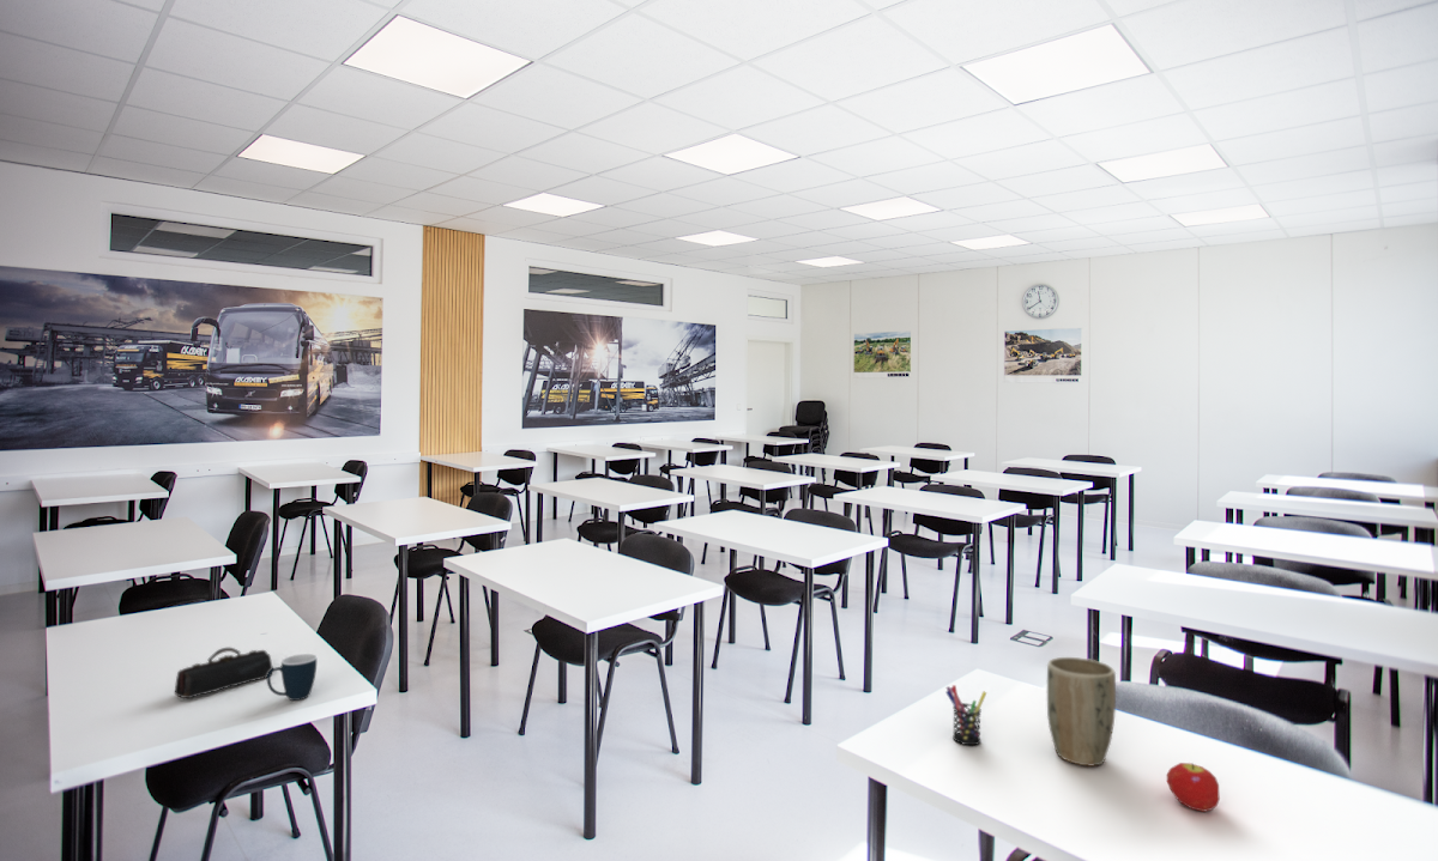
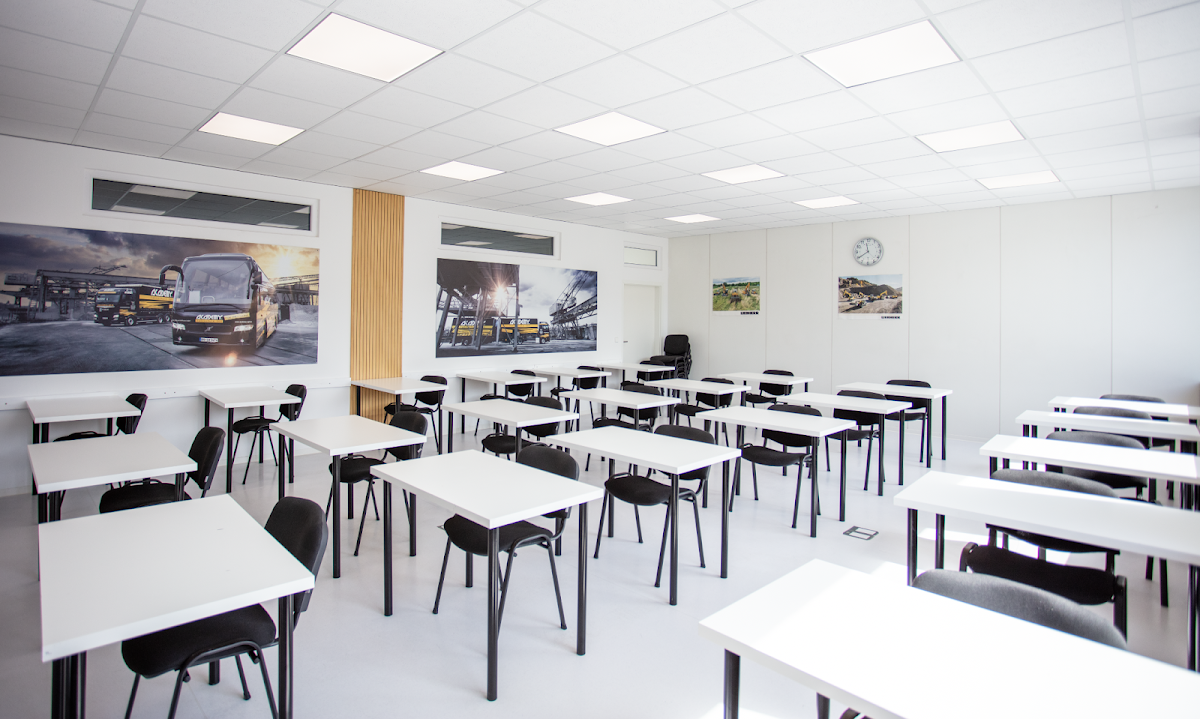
- mug (291, 679)
- fruit (1194, 783)
- pen holder (966, 714)
- pencil case (225, 666)
- plant pot (1080, 710)
